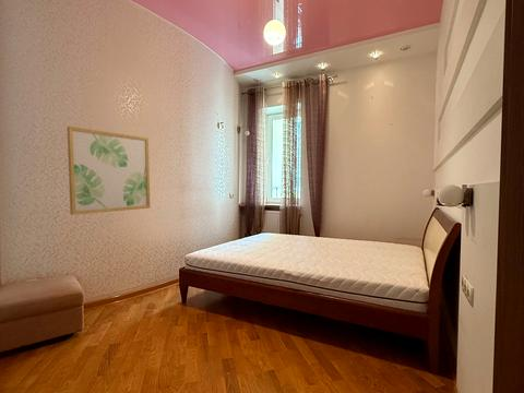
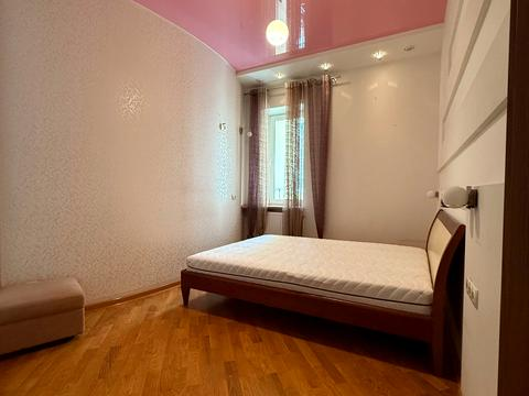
- wall art (114, 171)
